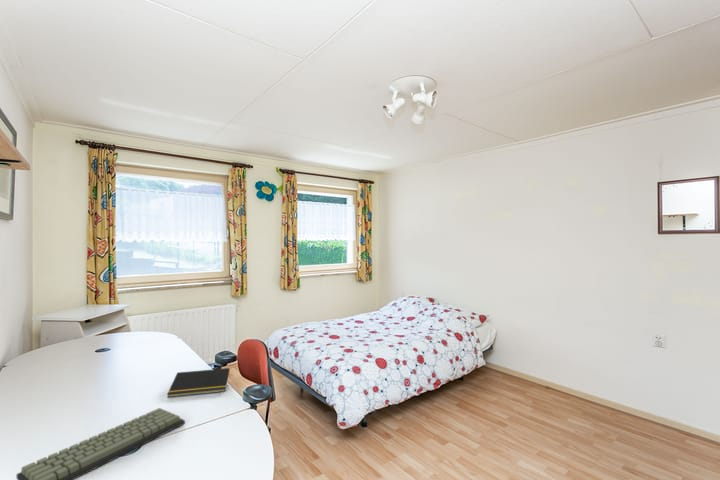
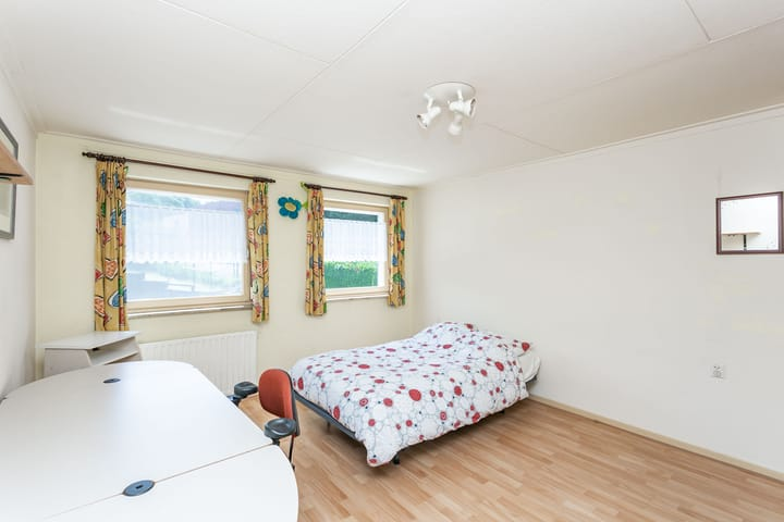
- notepad (200, 381)
- keyboard (111, 442)
